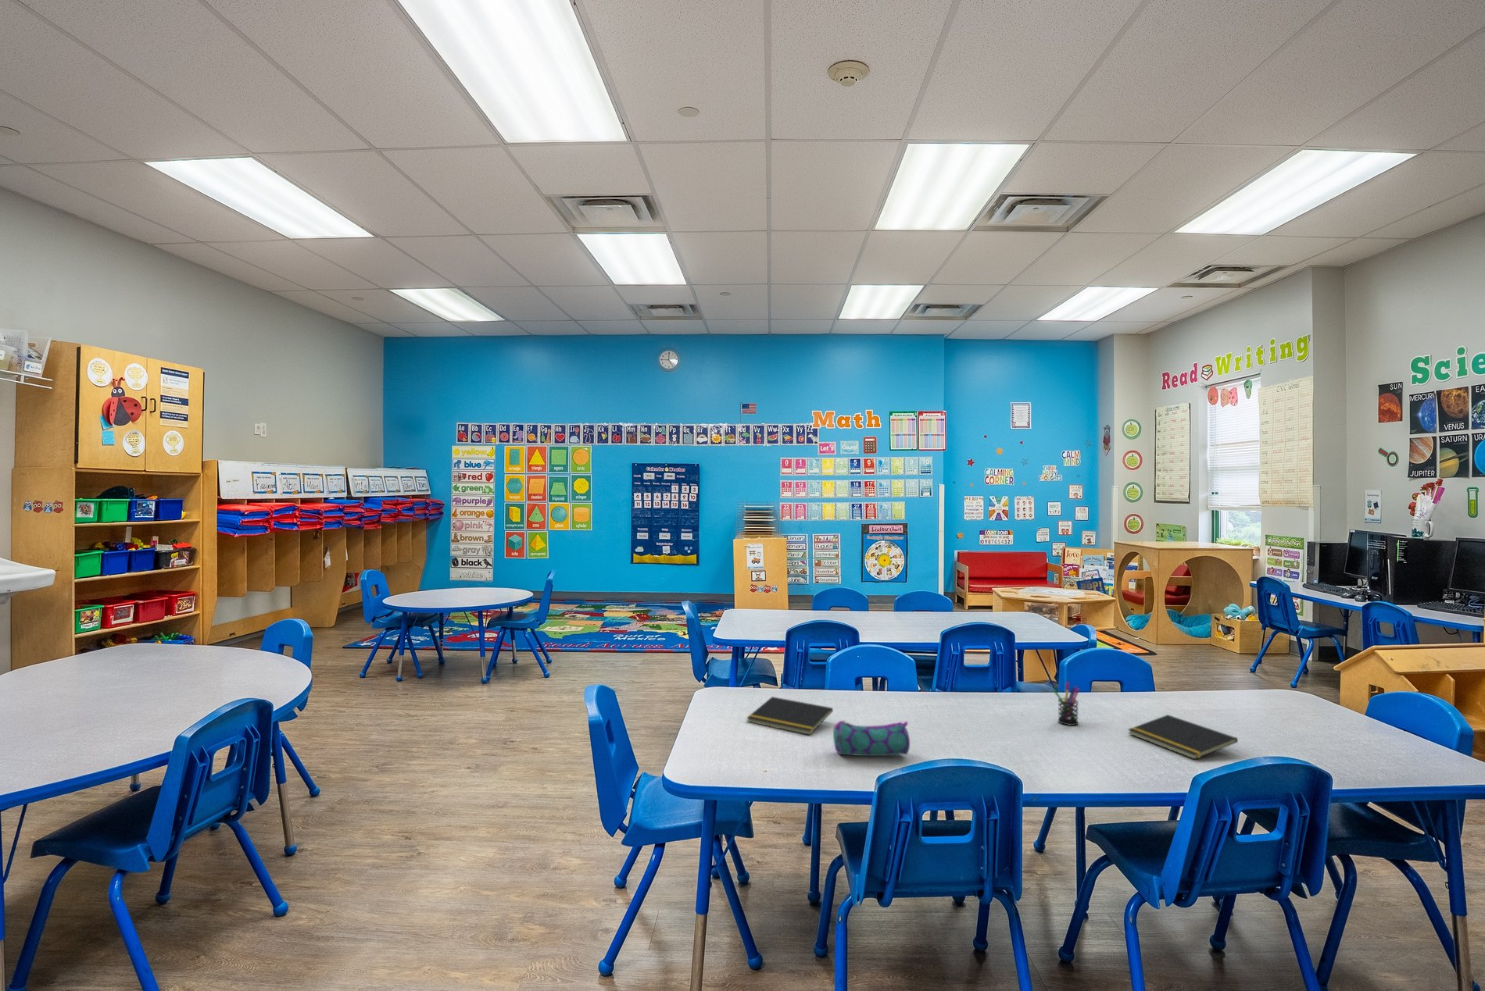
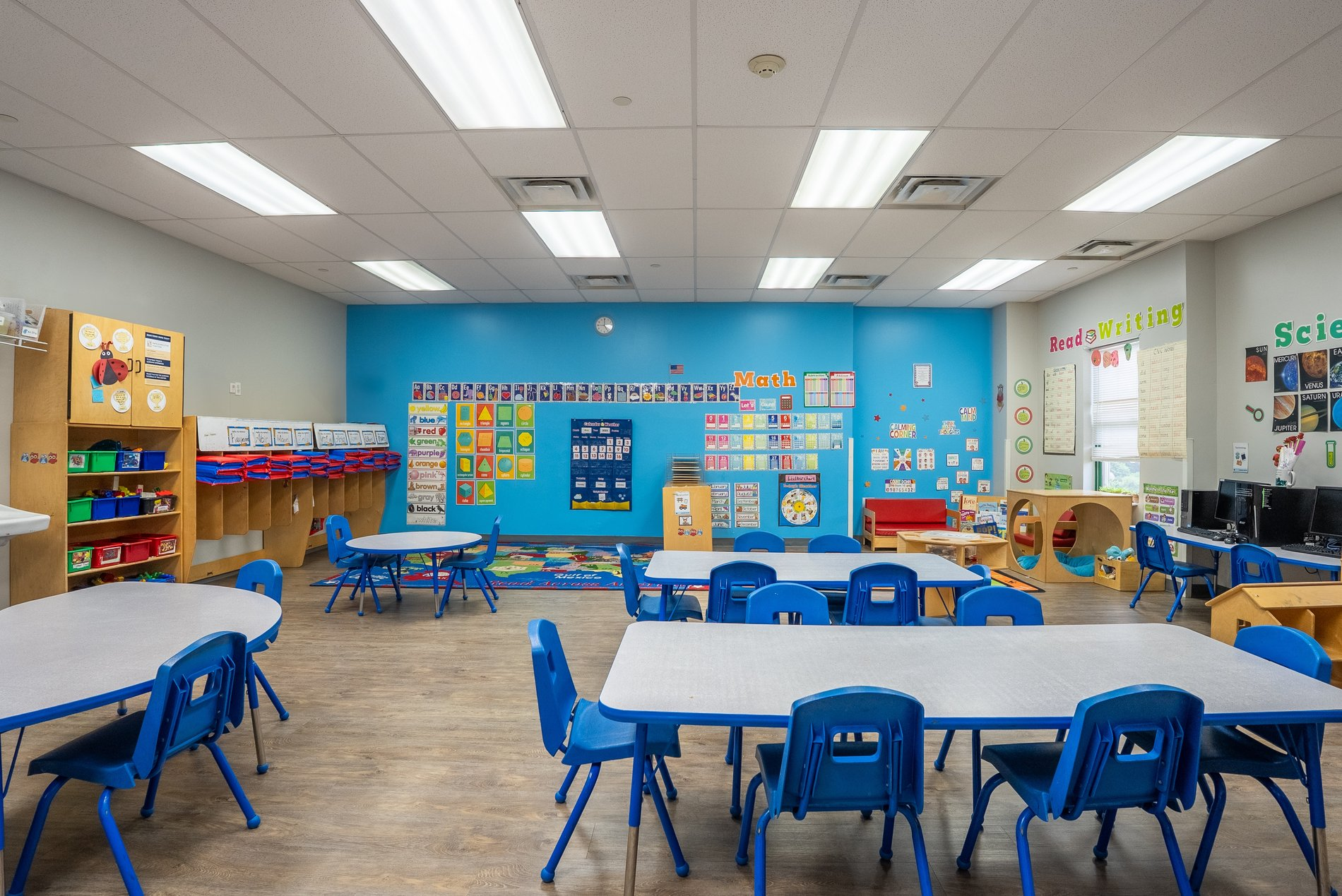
- notepad (1181, 736)
- pen holder (1066, 702)
- notepad (789, 714)
- pencil case (871, 738)
